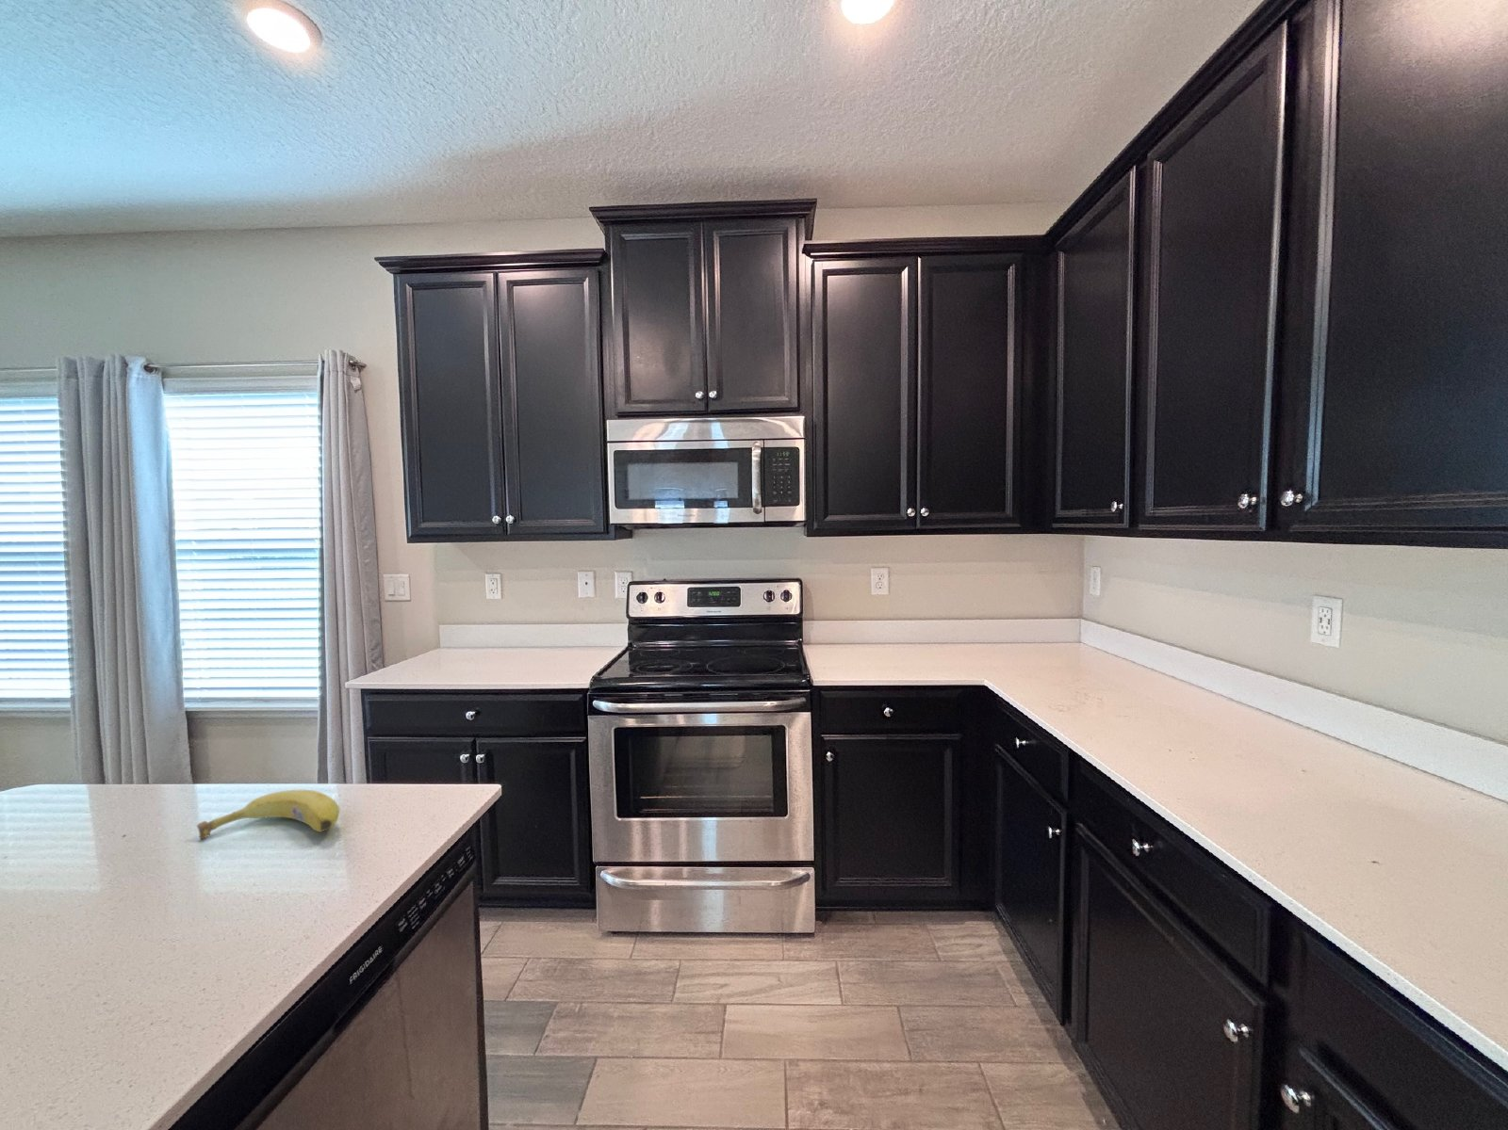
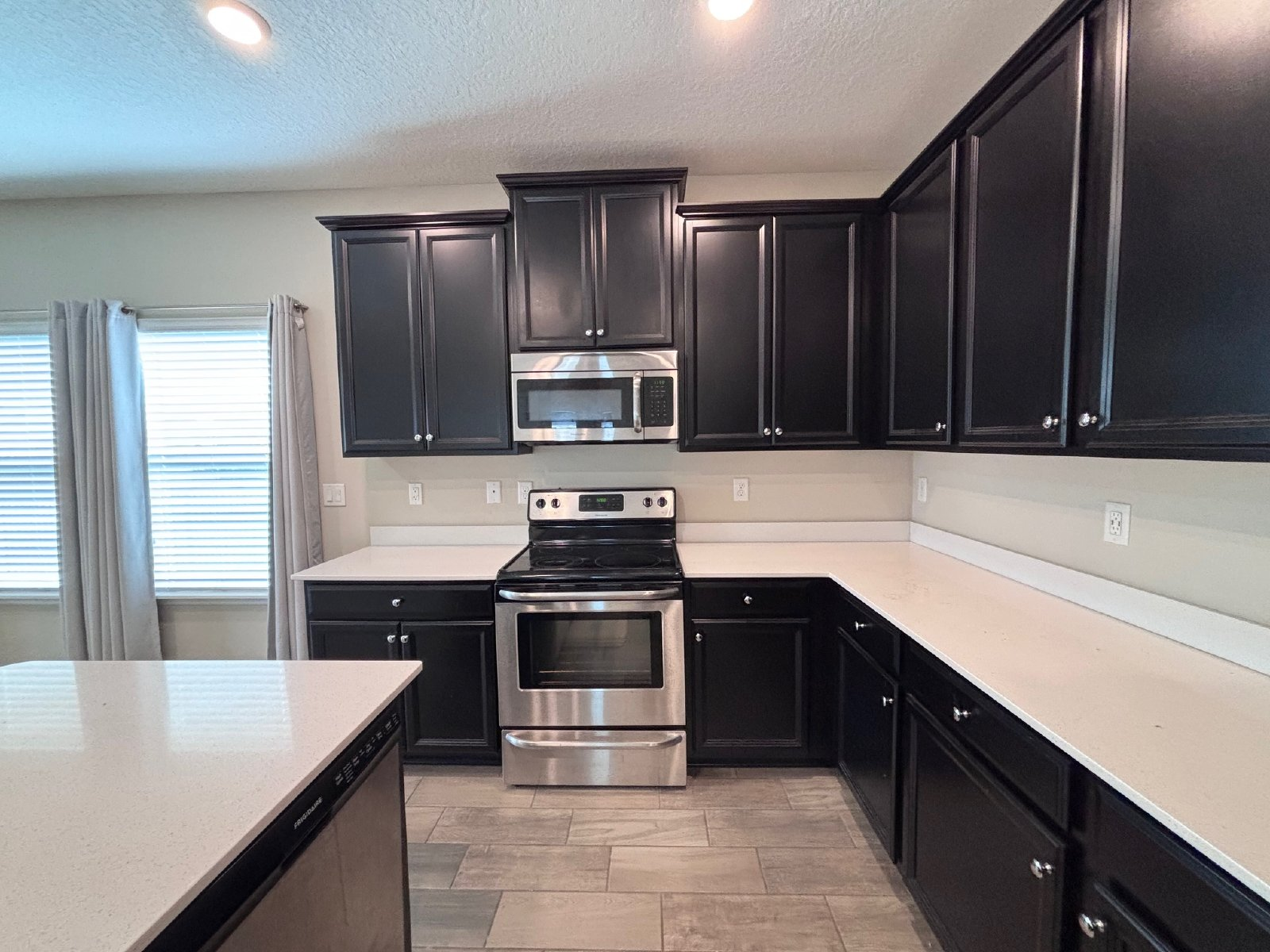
- fruit (271, 817)
